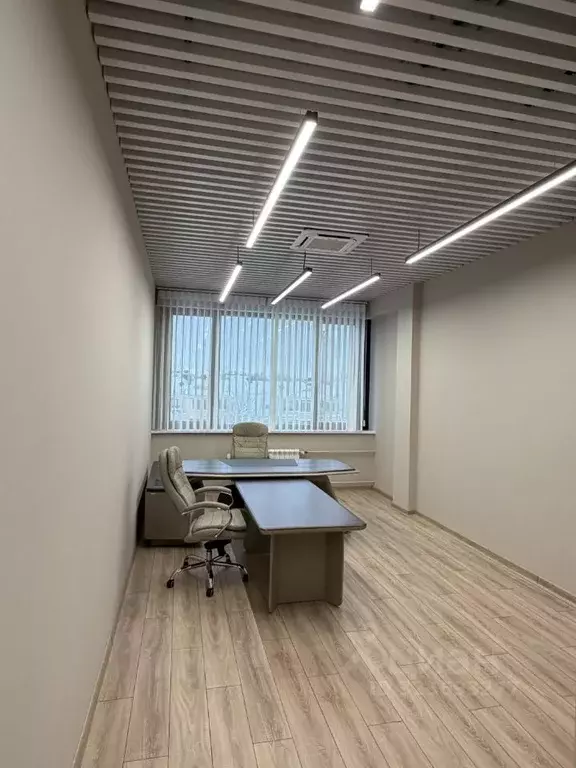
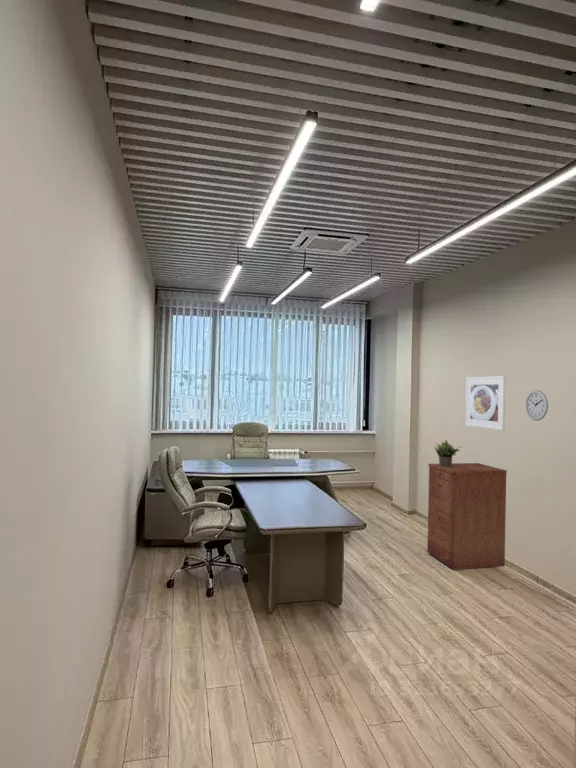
+ wall clock (535, 405)
+ filing cabinet (465, 513)
+ potted plant (448, 452)
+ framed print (484, 402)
